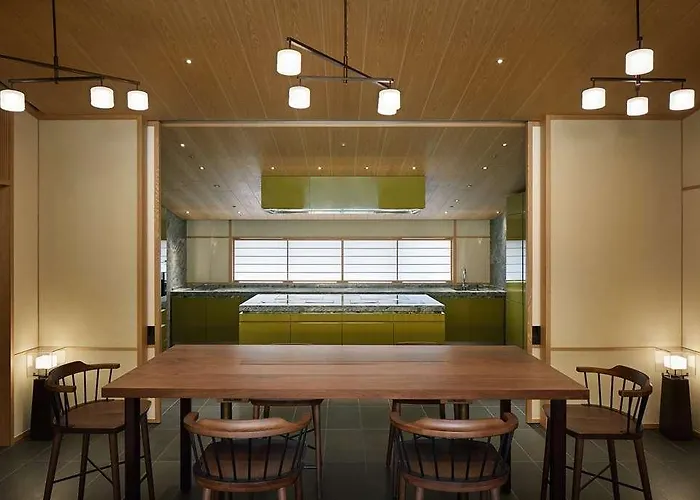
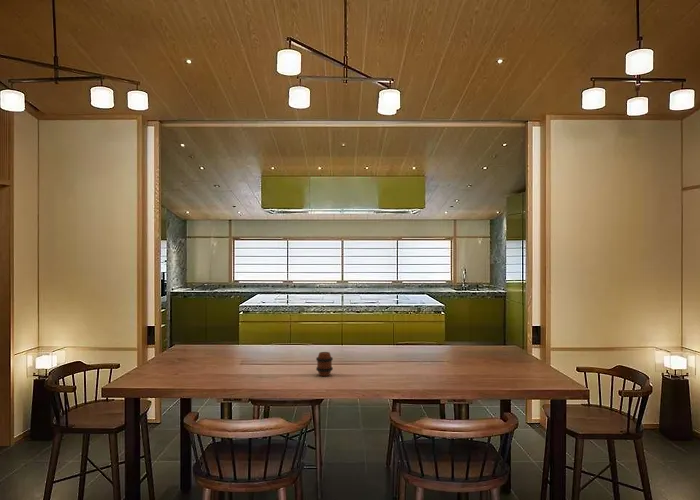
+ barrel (324, 363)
